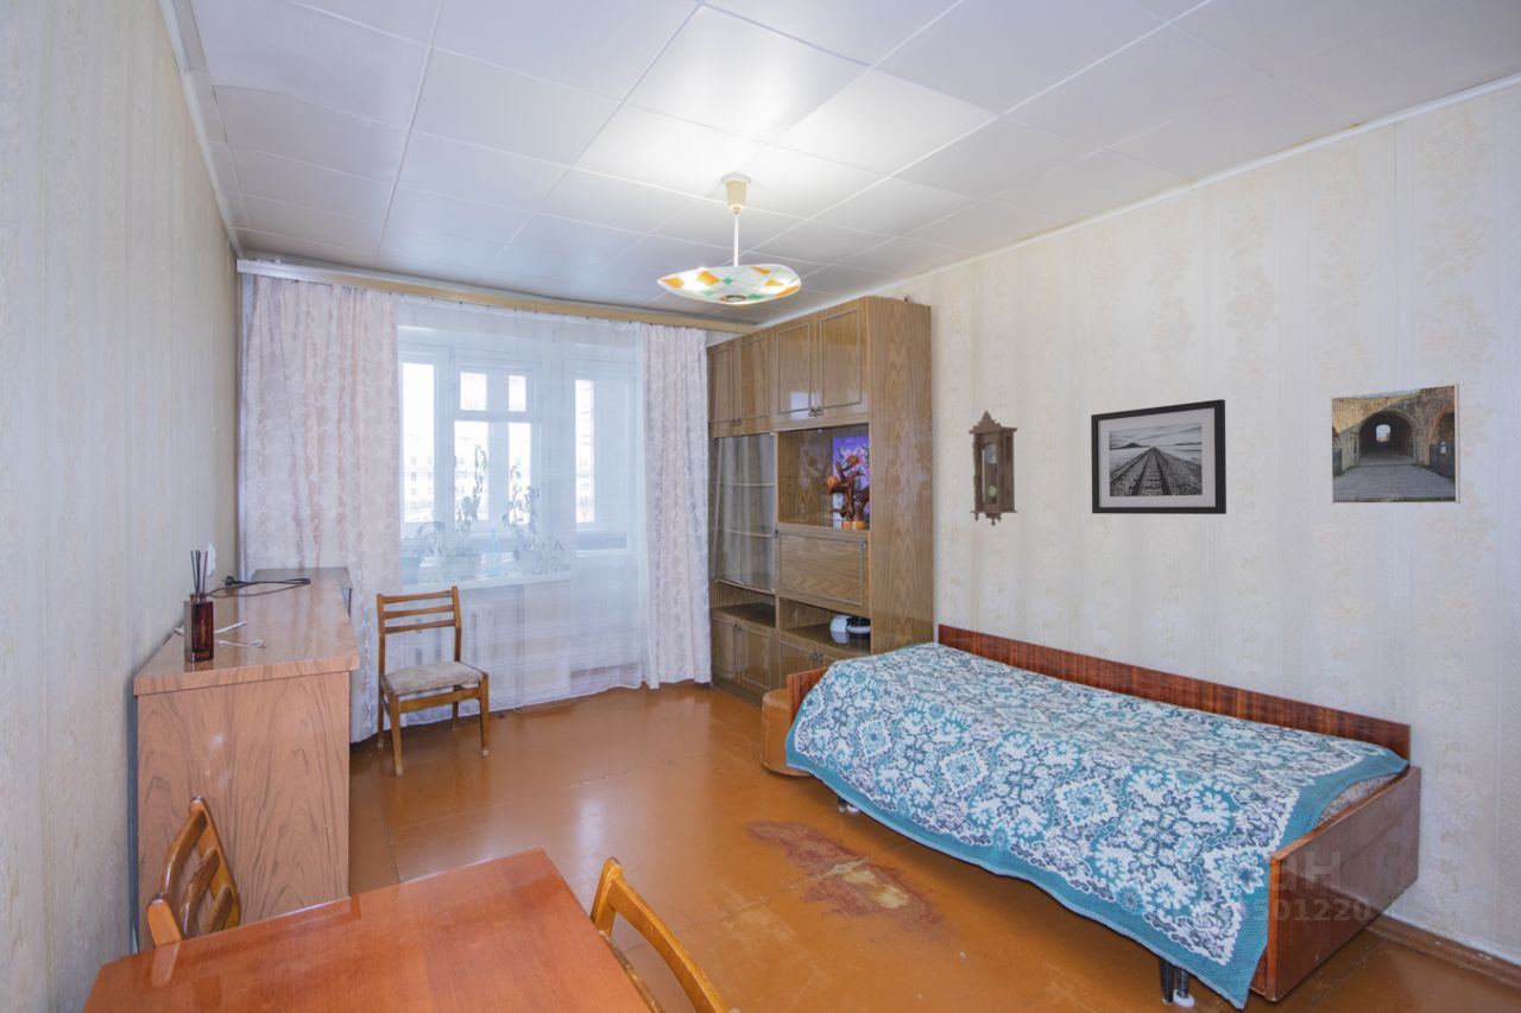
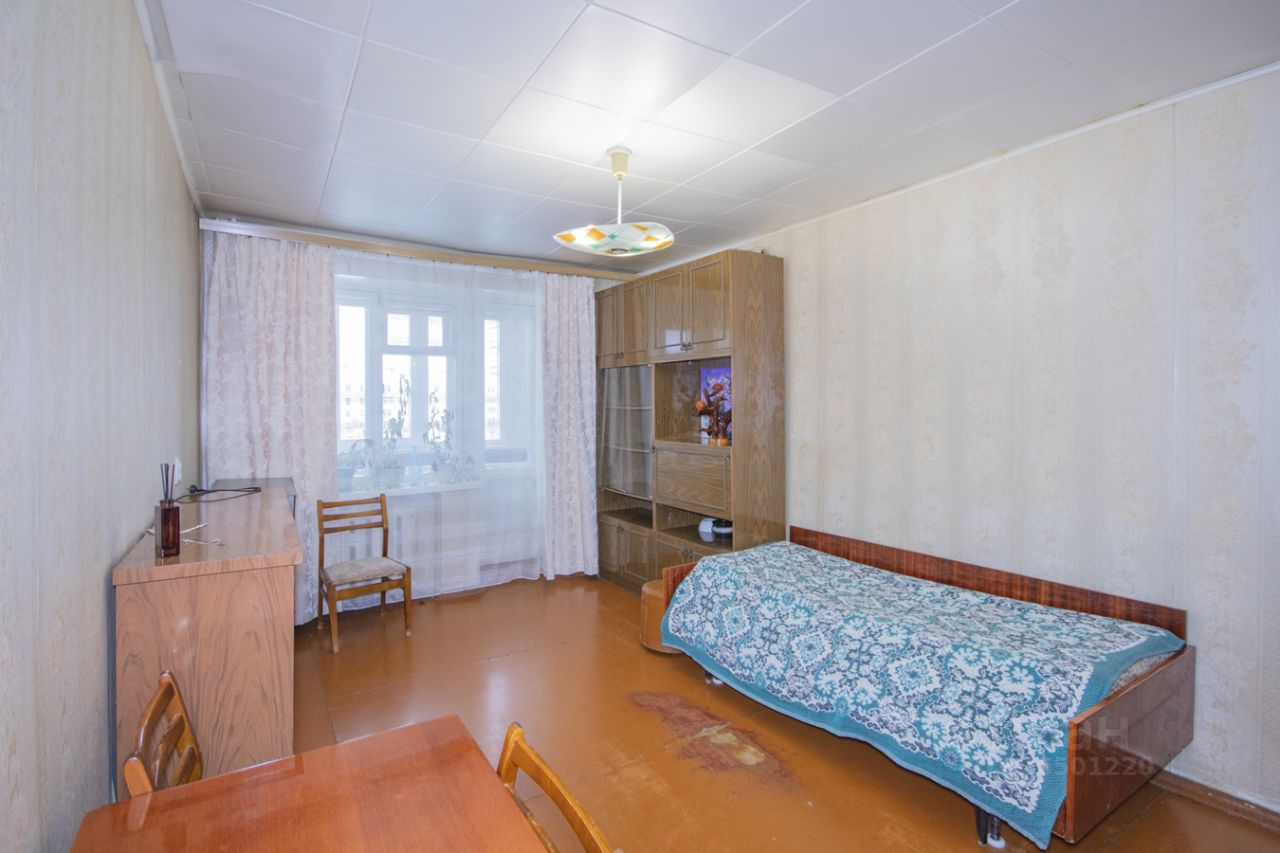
- wall art (1153, 461)
- pendulum clock (992, 469)
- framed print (1391, 447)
